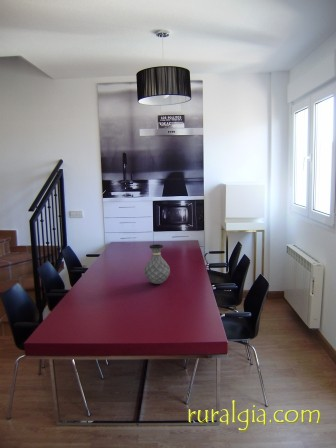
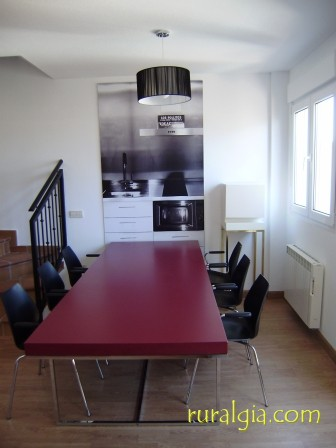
- vase (156, 264)
